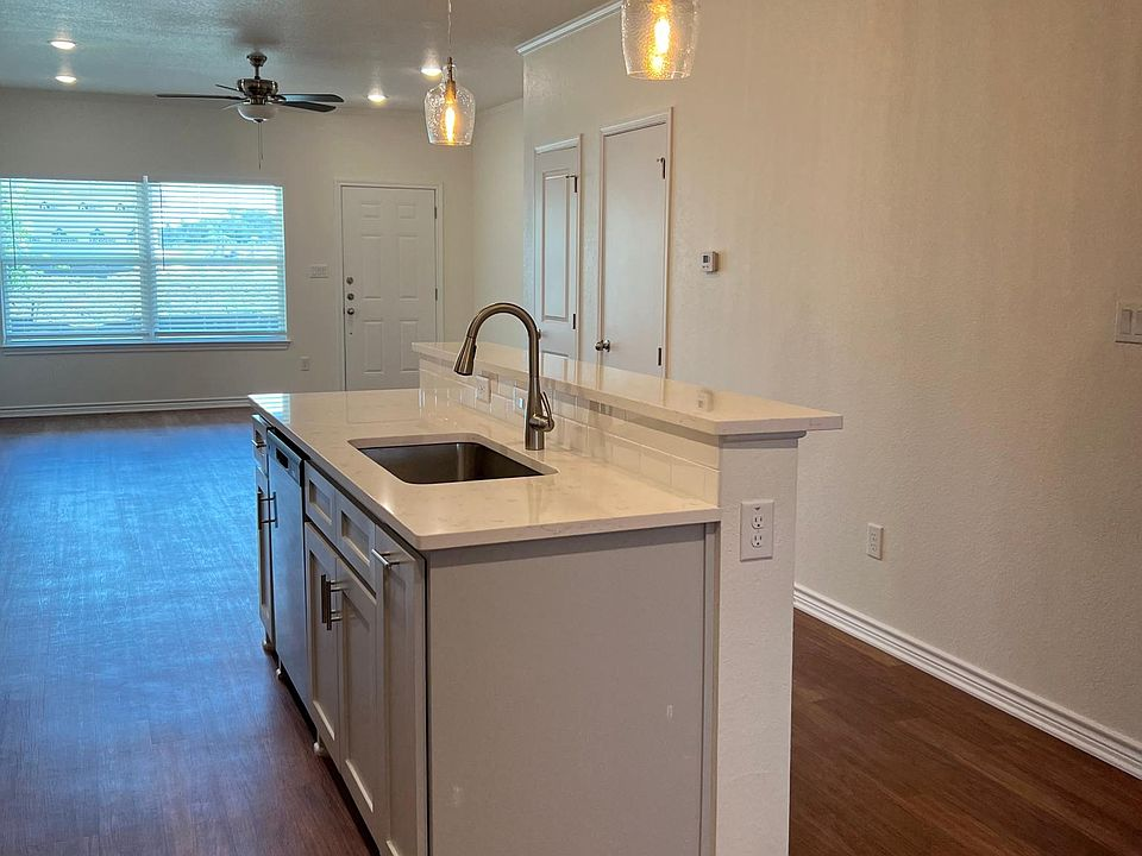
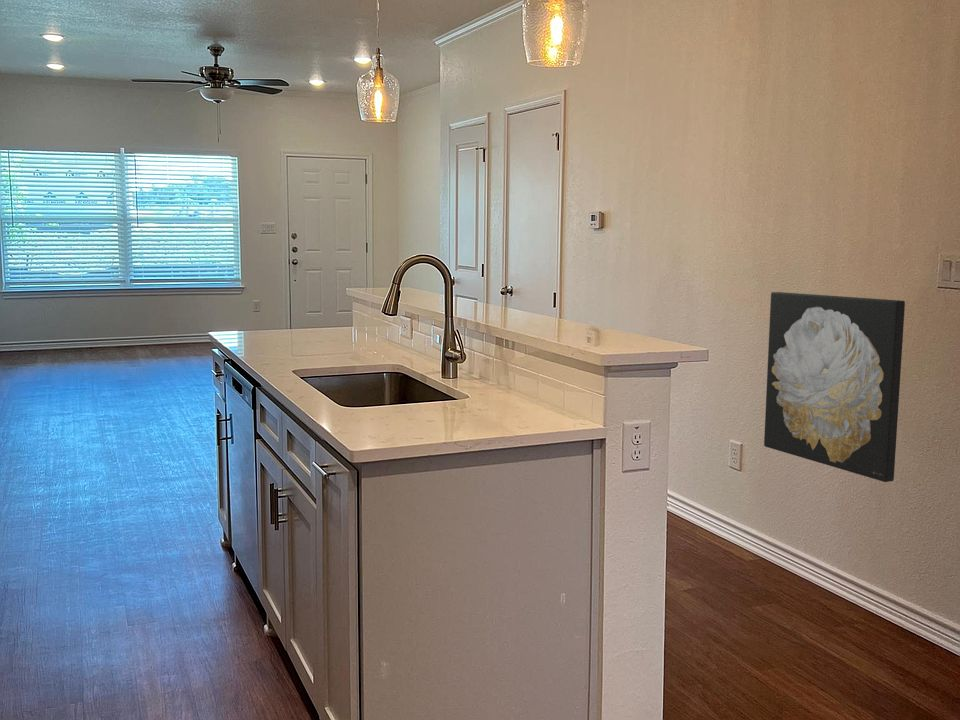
+ wall art (828, 380)
